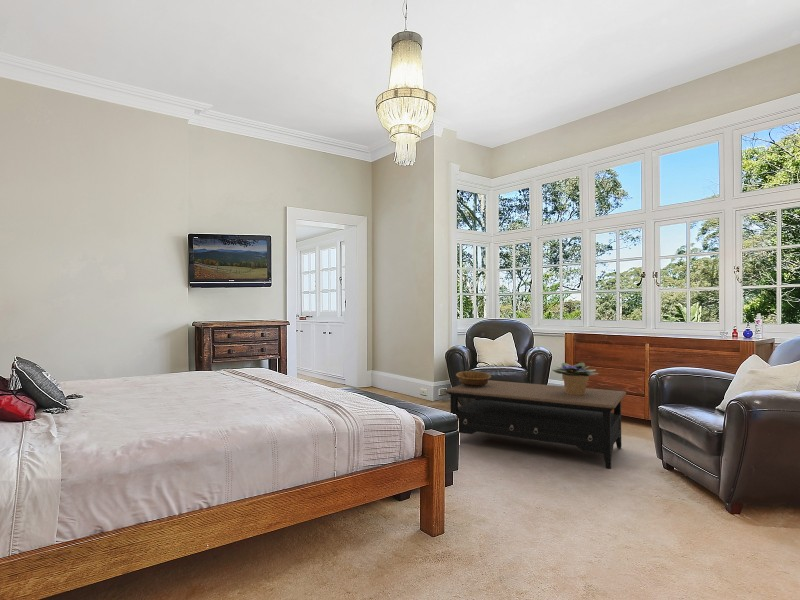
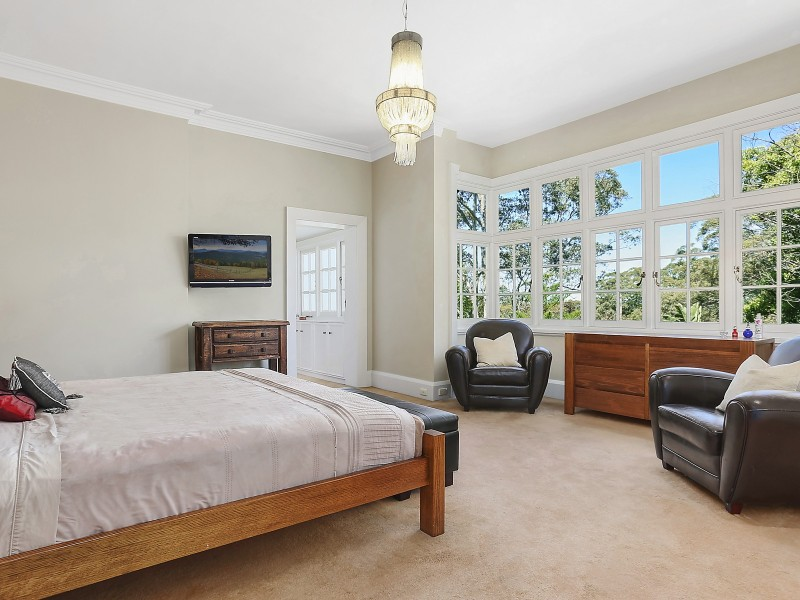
- coffee table (534, 417)
- decorative bowl (473, 379)
- potted flower (574, 378)
